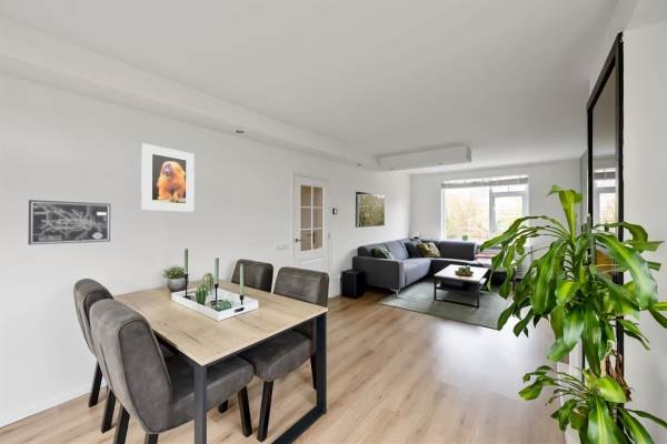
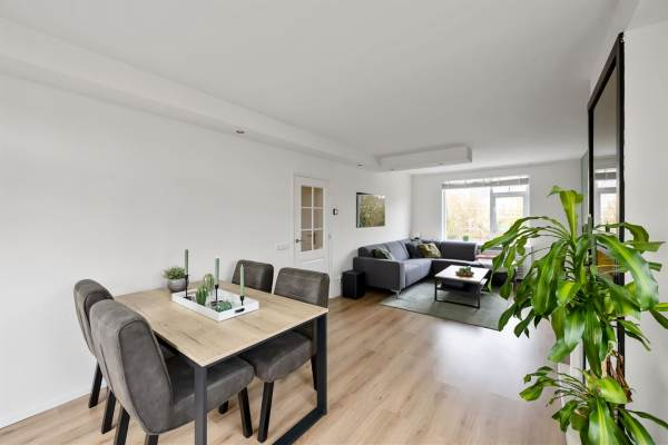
- wall art (72, 222)
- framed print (169, 180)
